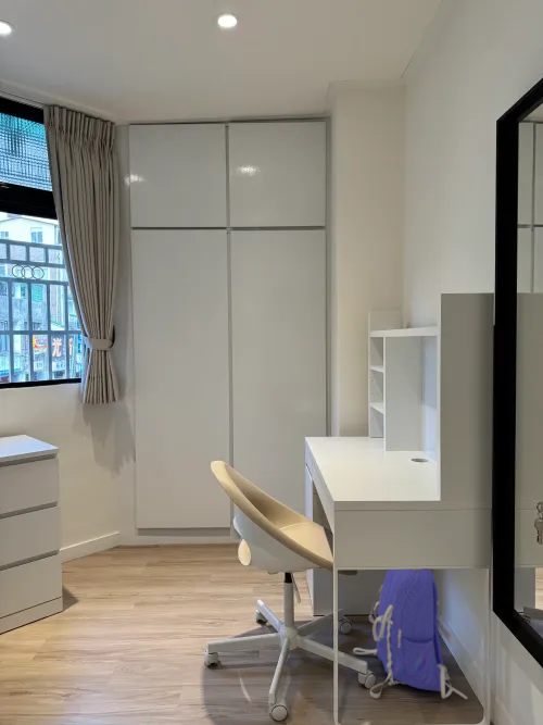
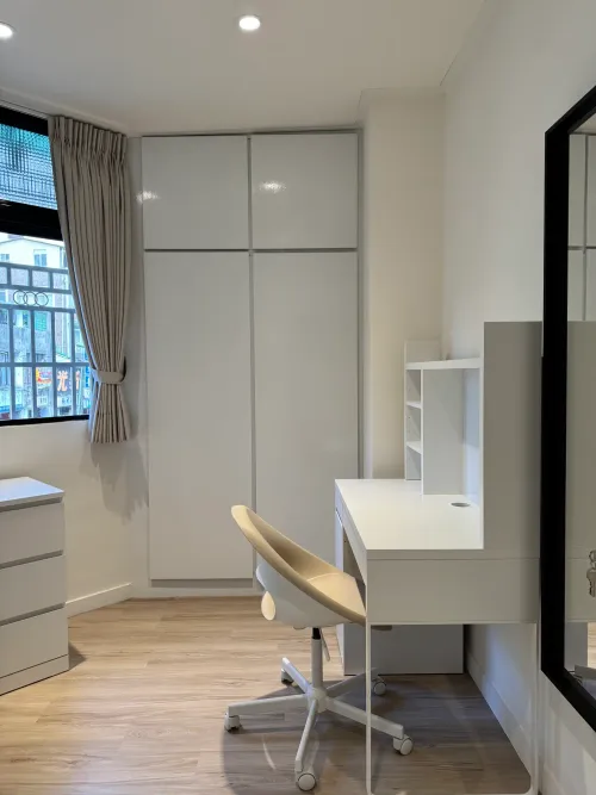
- backpack (405, 615)
